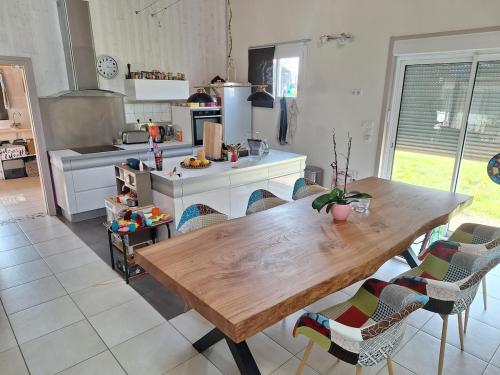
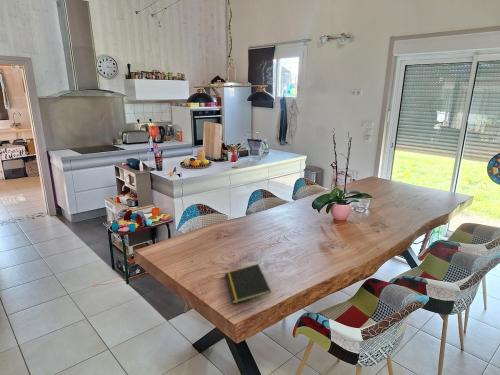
+ notepad (246, 282)
